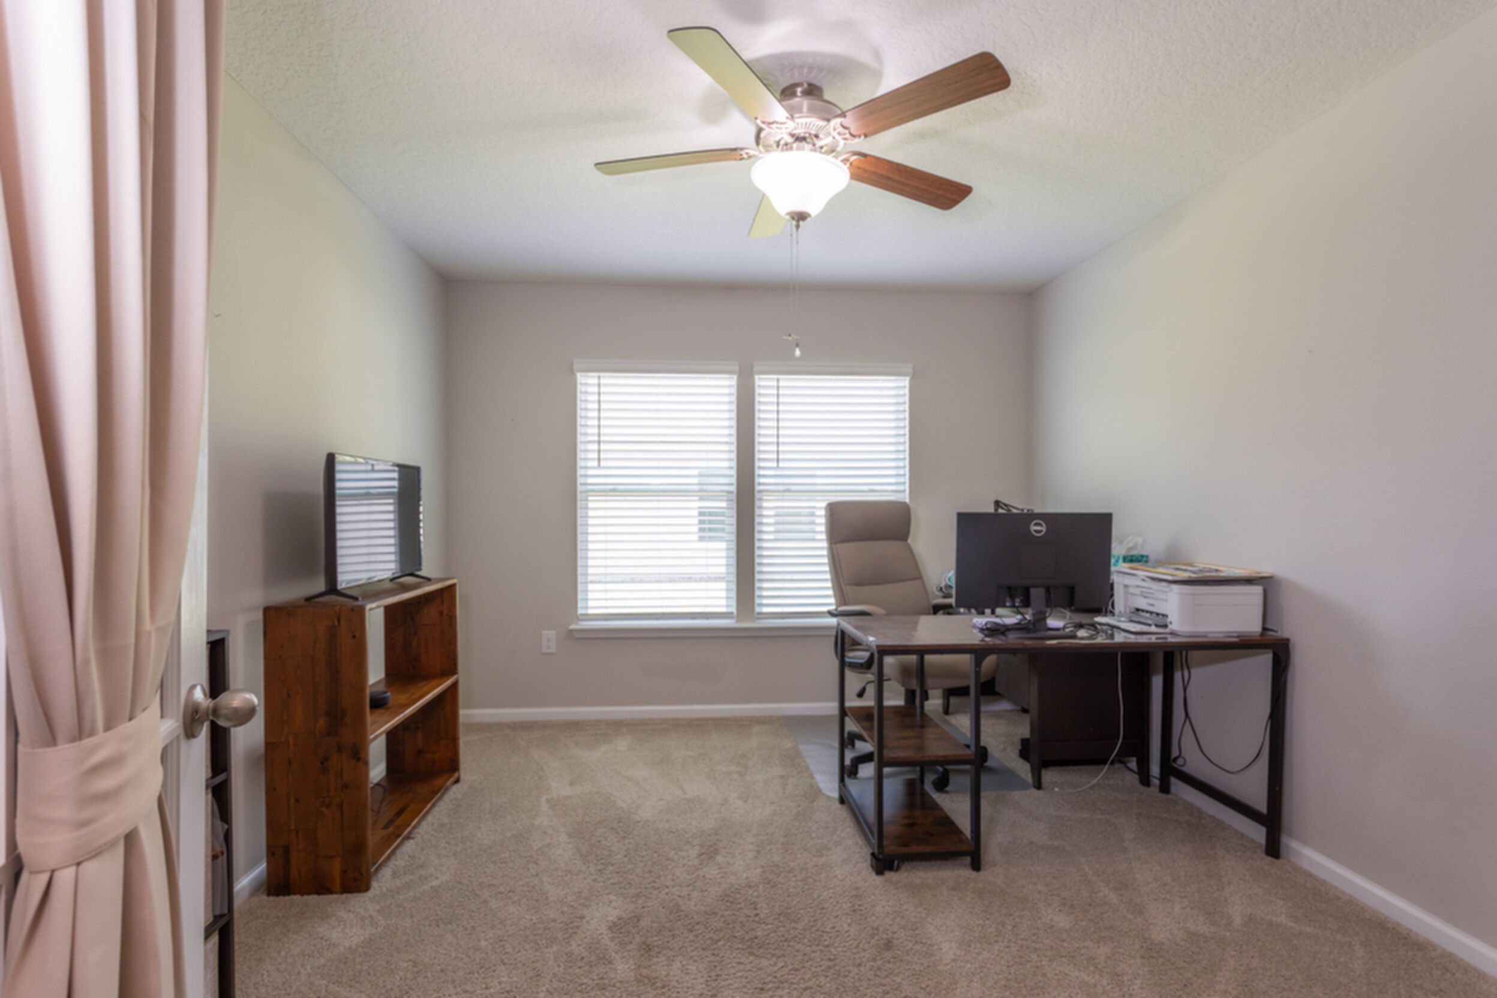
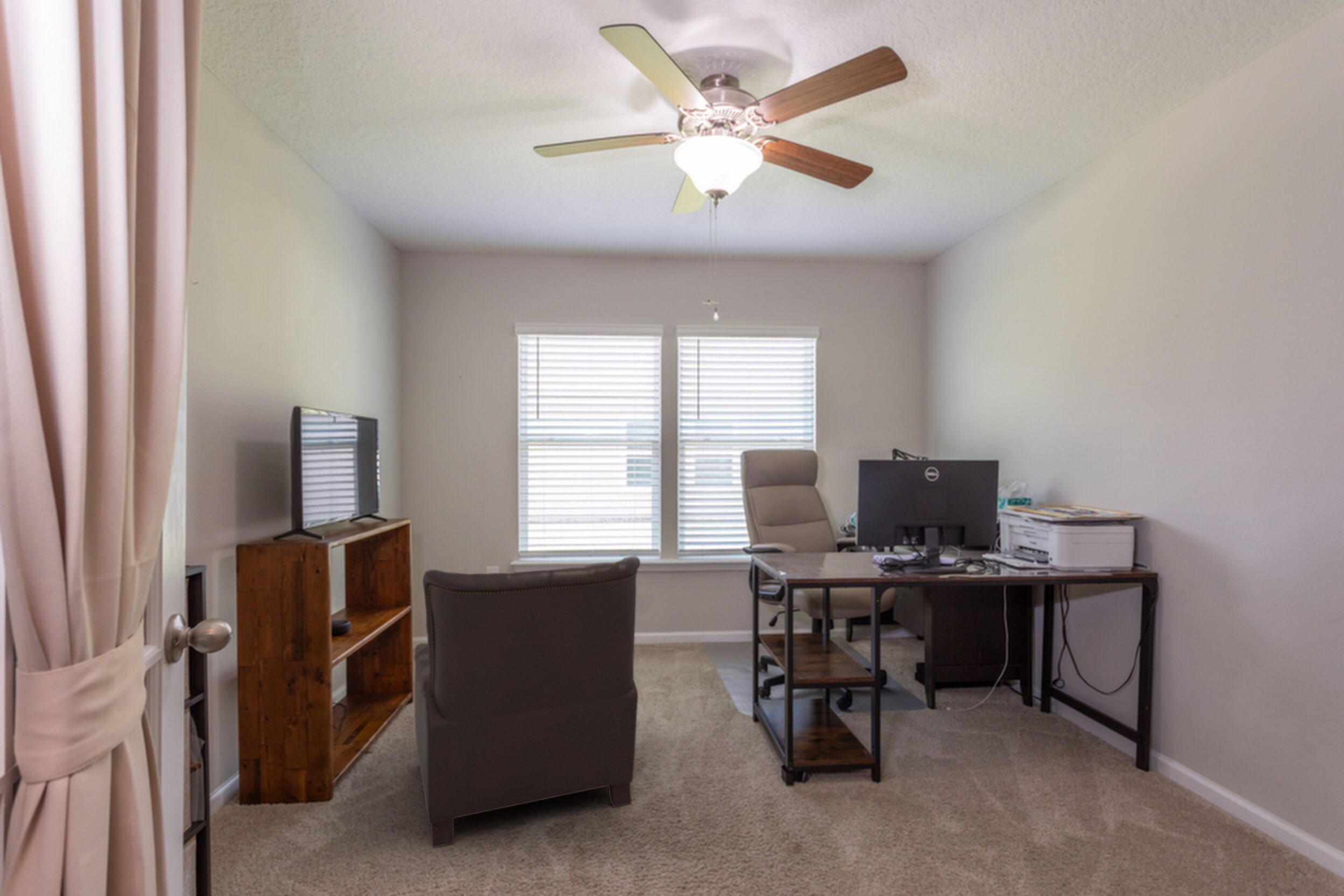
+ chair (523, 670)
